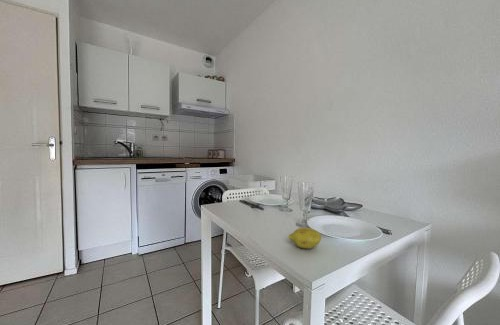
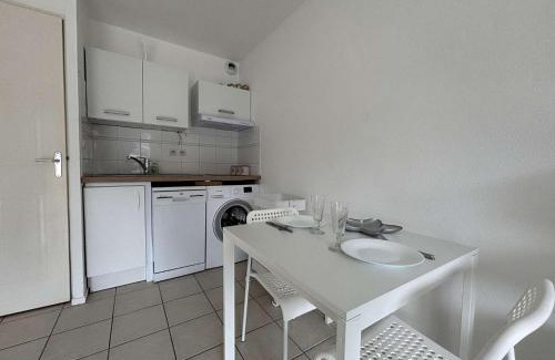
- fruit (304, 237)
